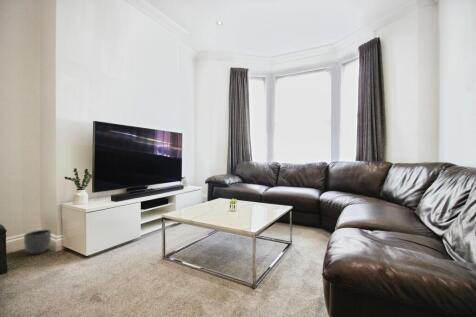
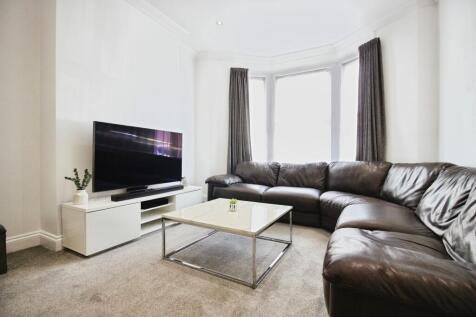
- planter (37, 242)
